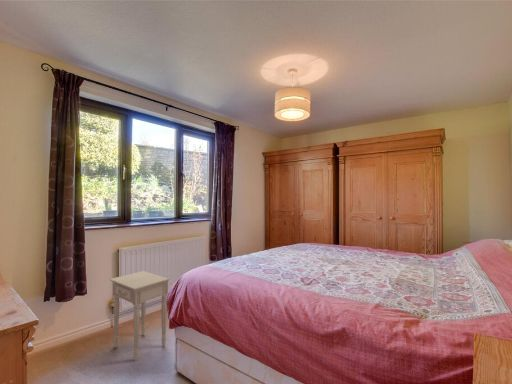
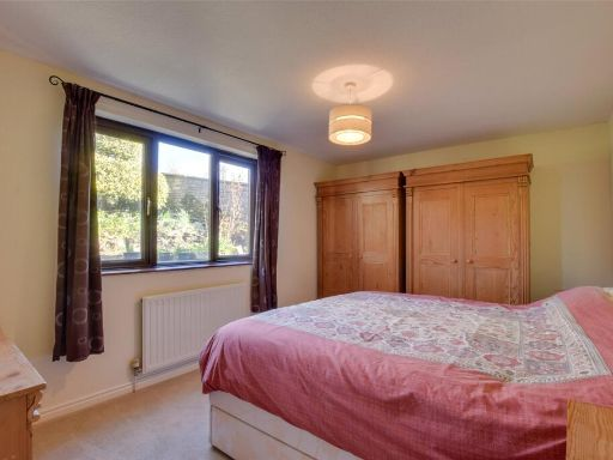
- nightstand (138, 312)
